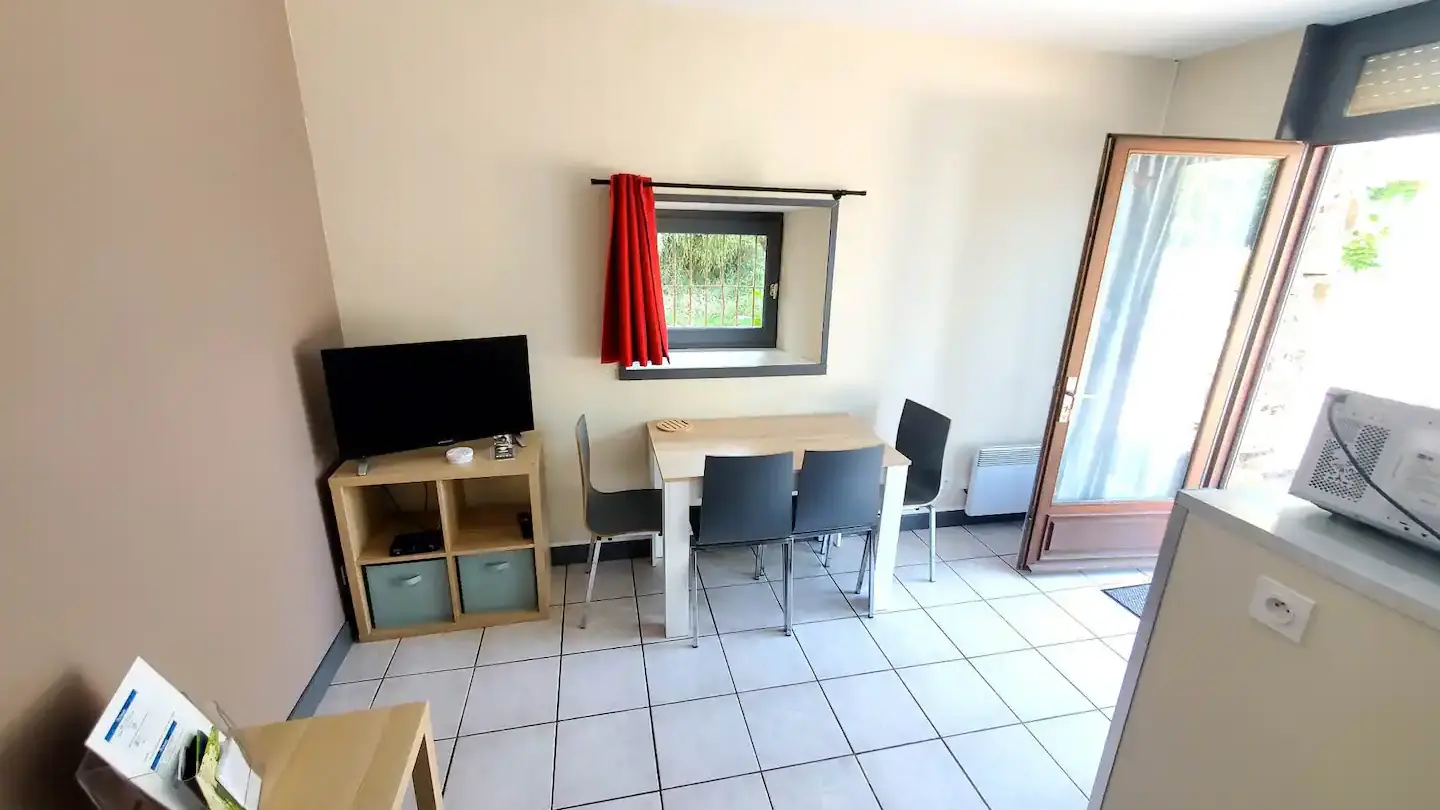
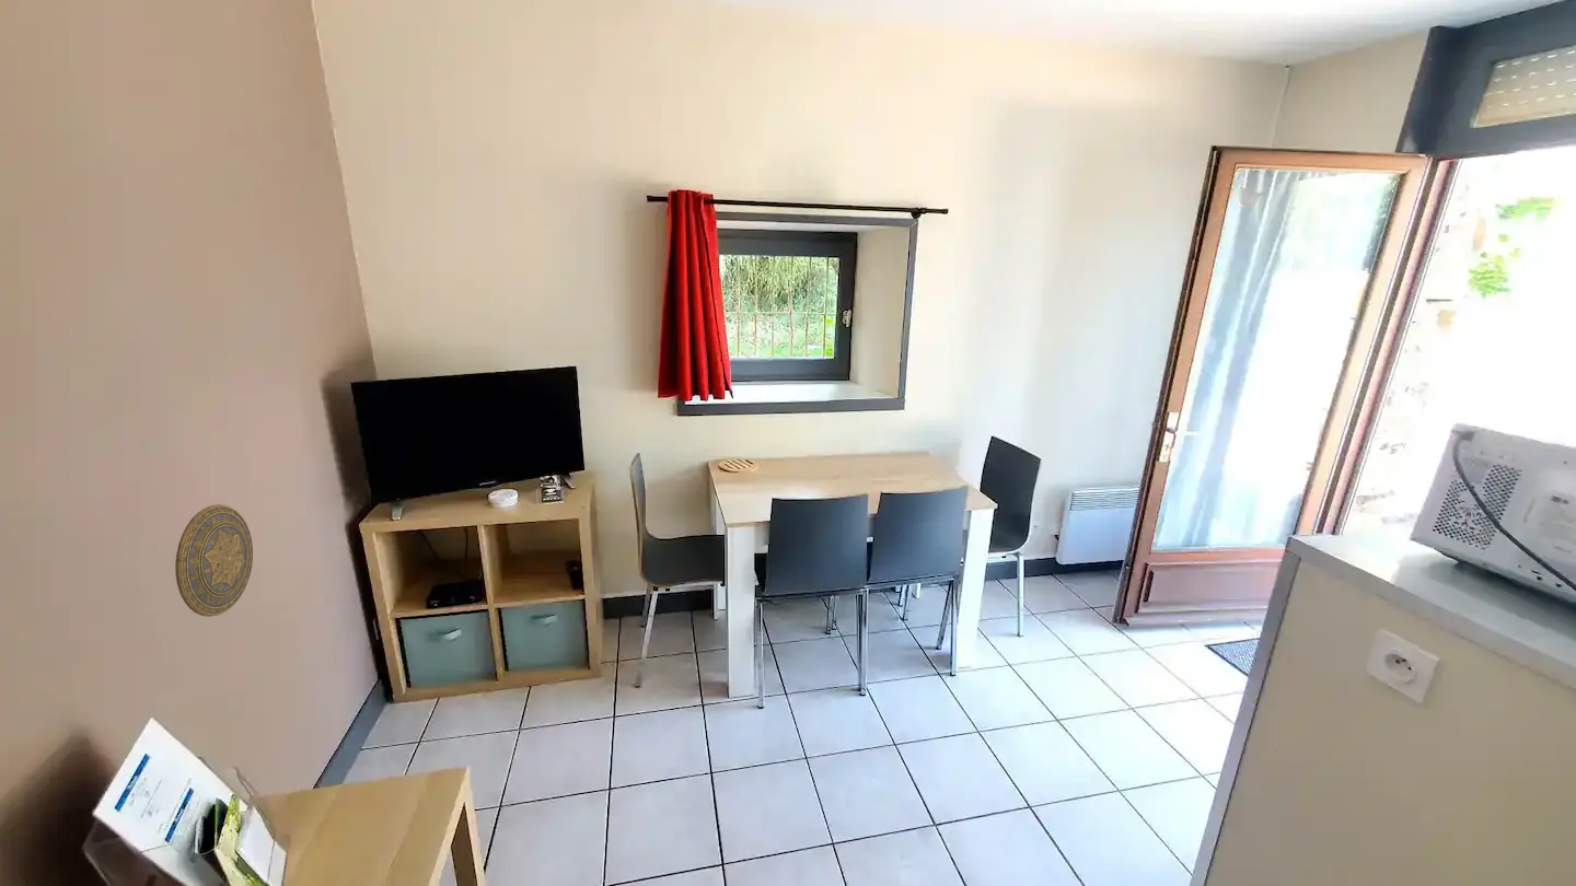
+ decorative plate (222, 559)
